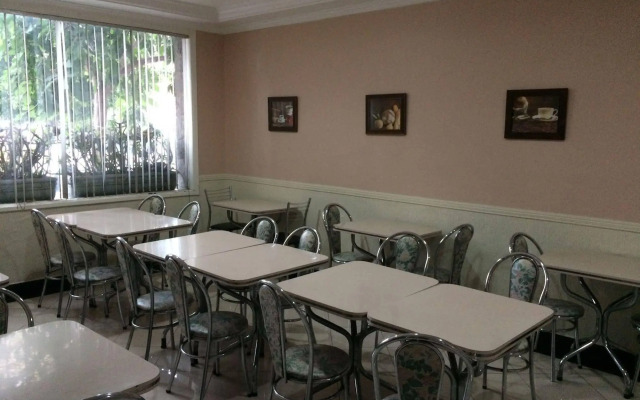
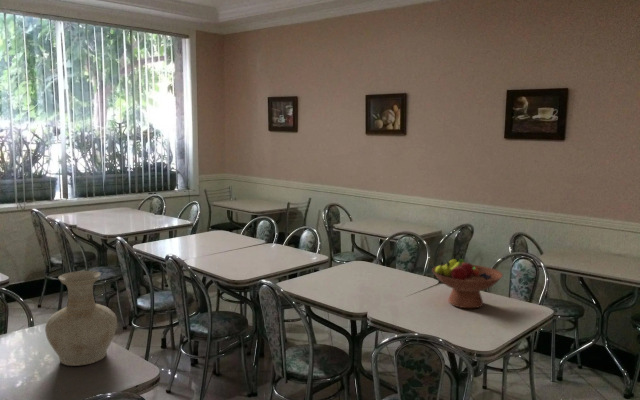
+ fruit bowl (466, 281)
+ vase (81, 316)
